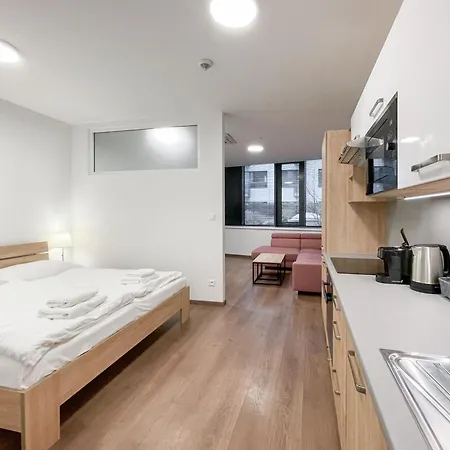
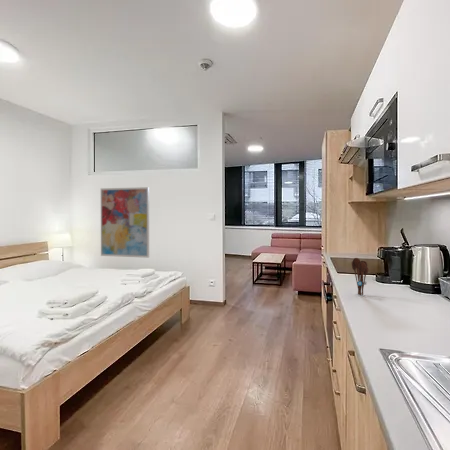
+ wall art (124, 222)
+ utensil holder (359, 276)
